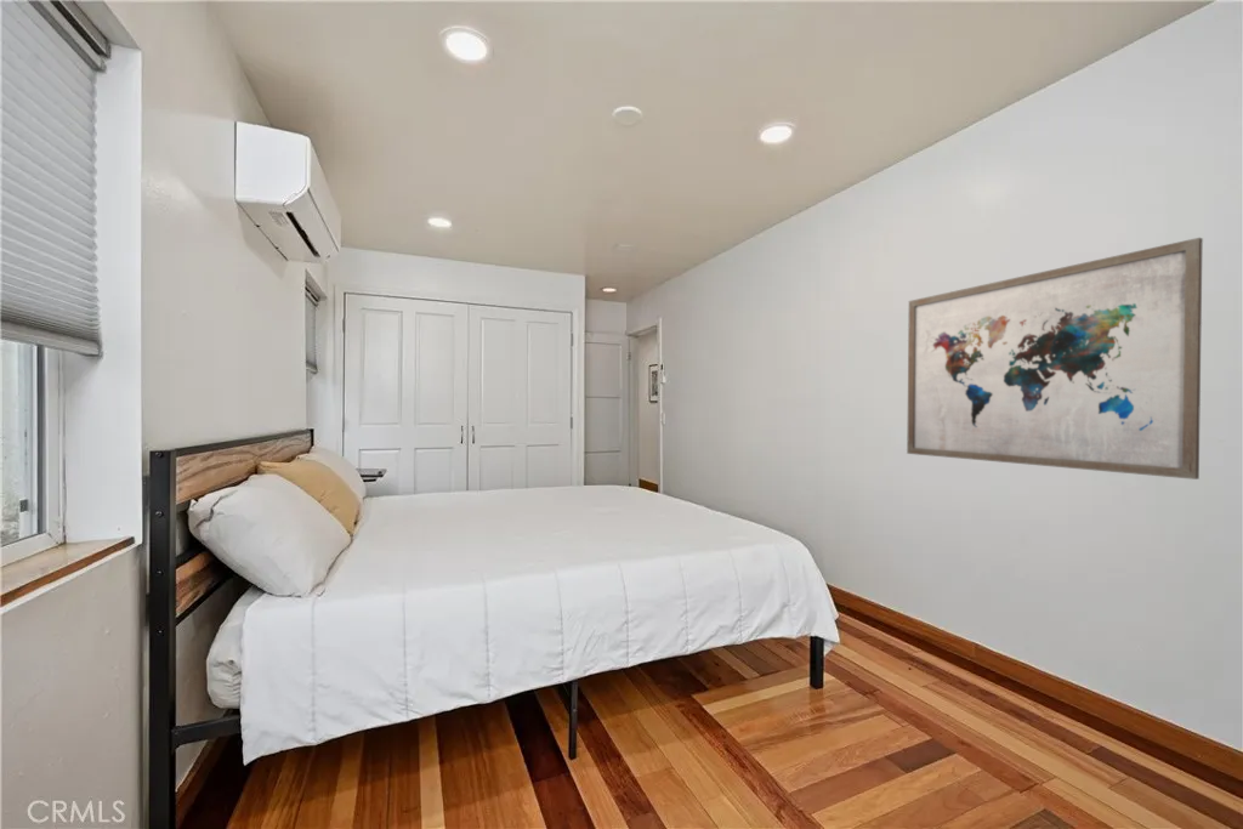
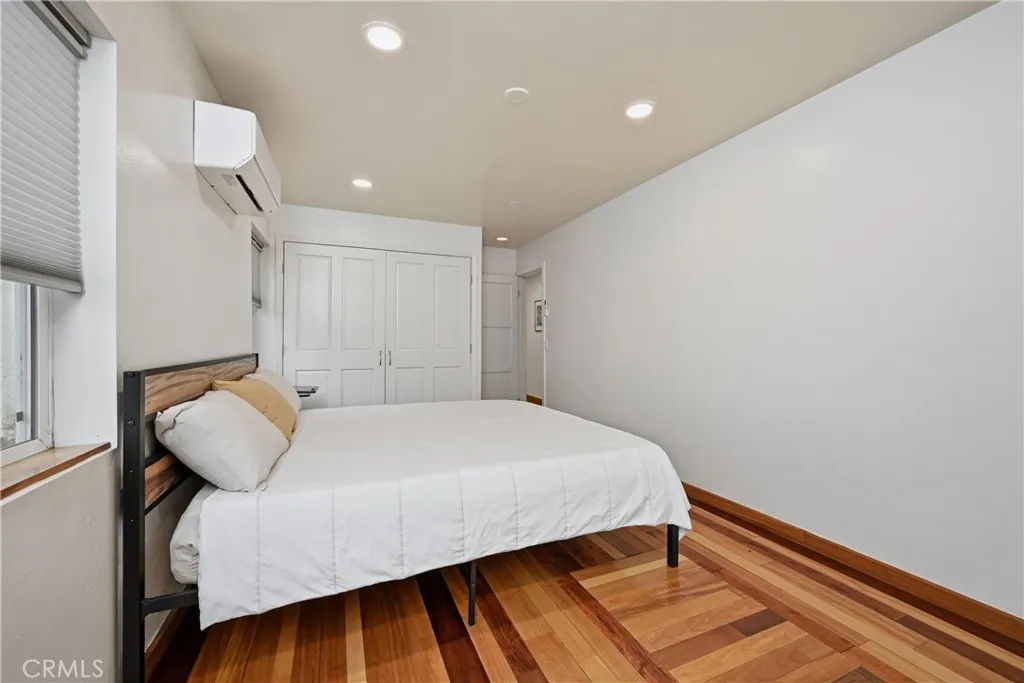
- wall art (1021, 370)
